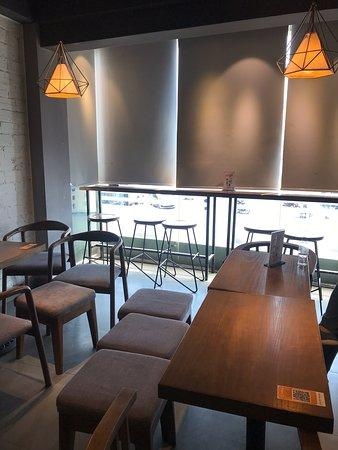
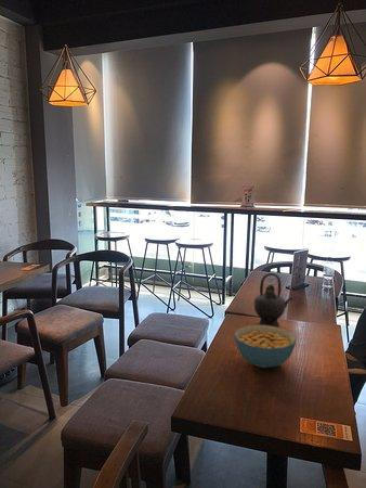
+ teapot (273, 299)
+ cereal bowl (264, 349)
